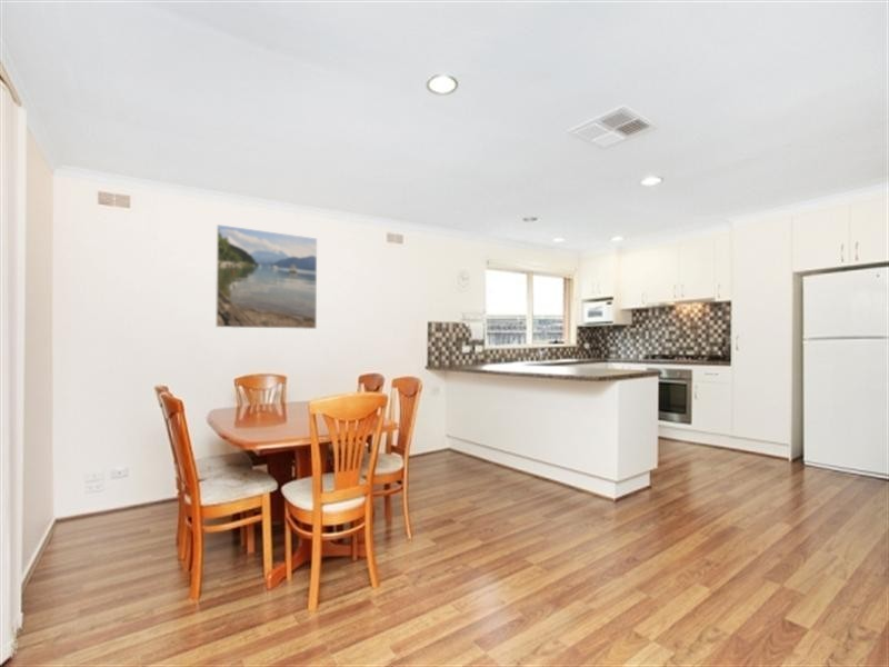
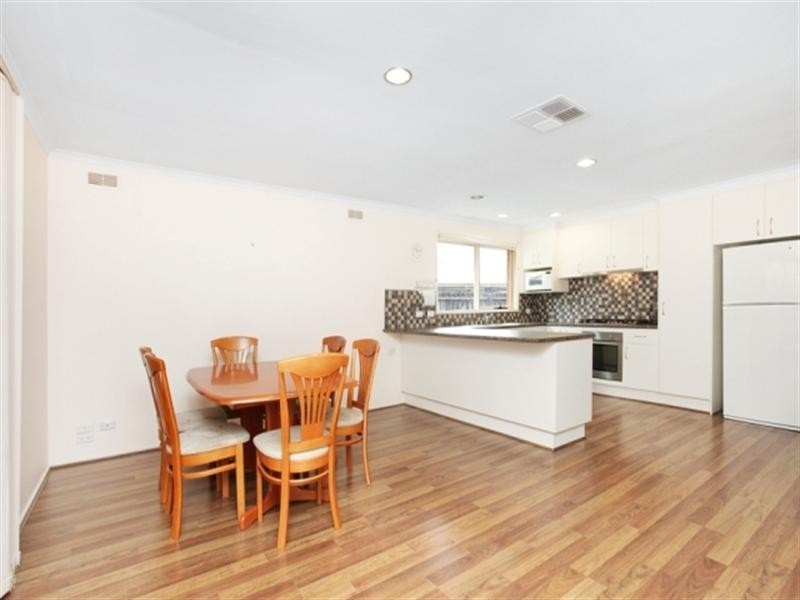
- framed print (269, 279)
